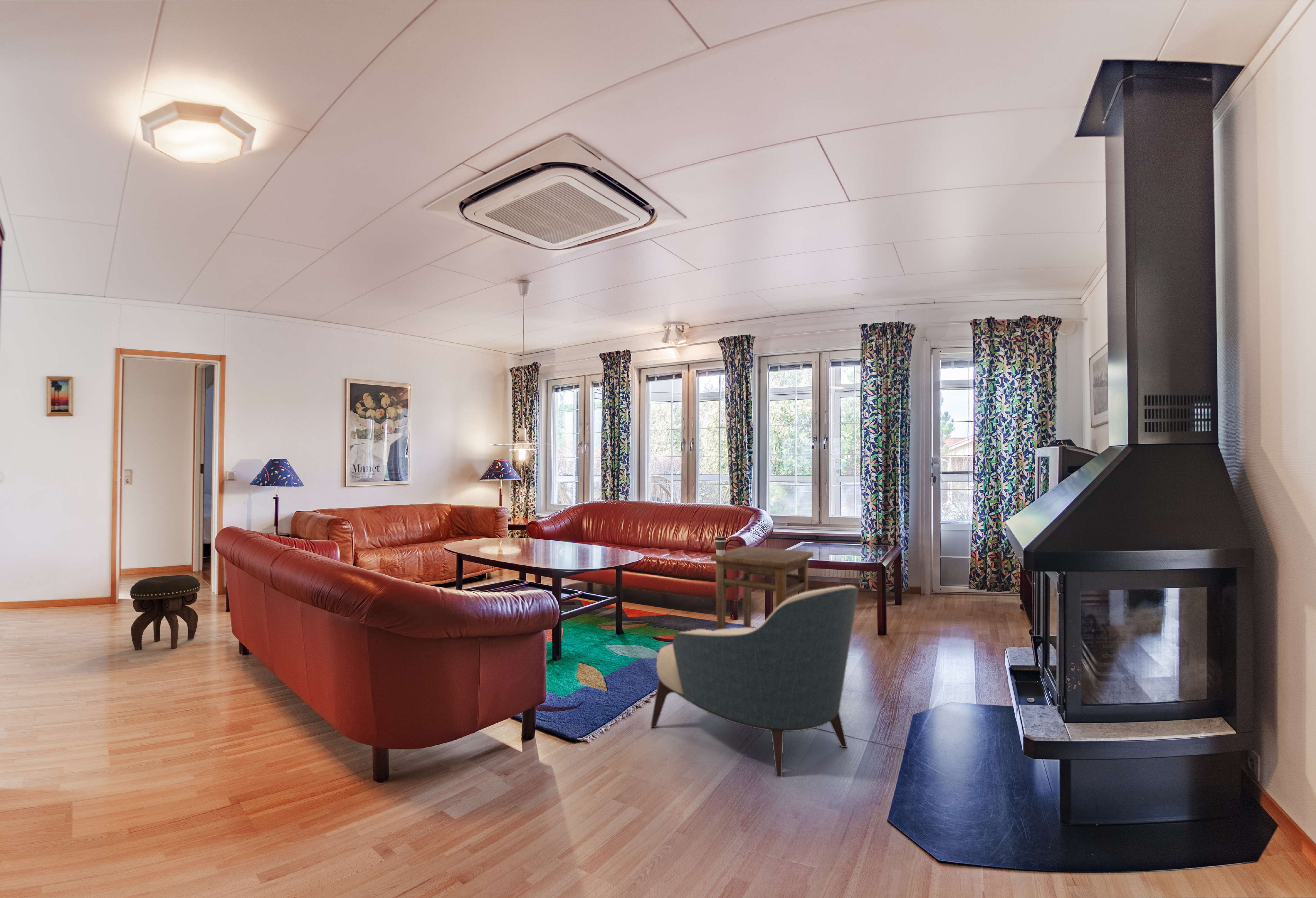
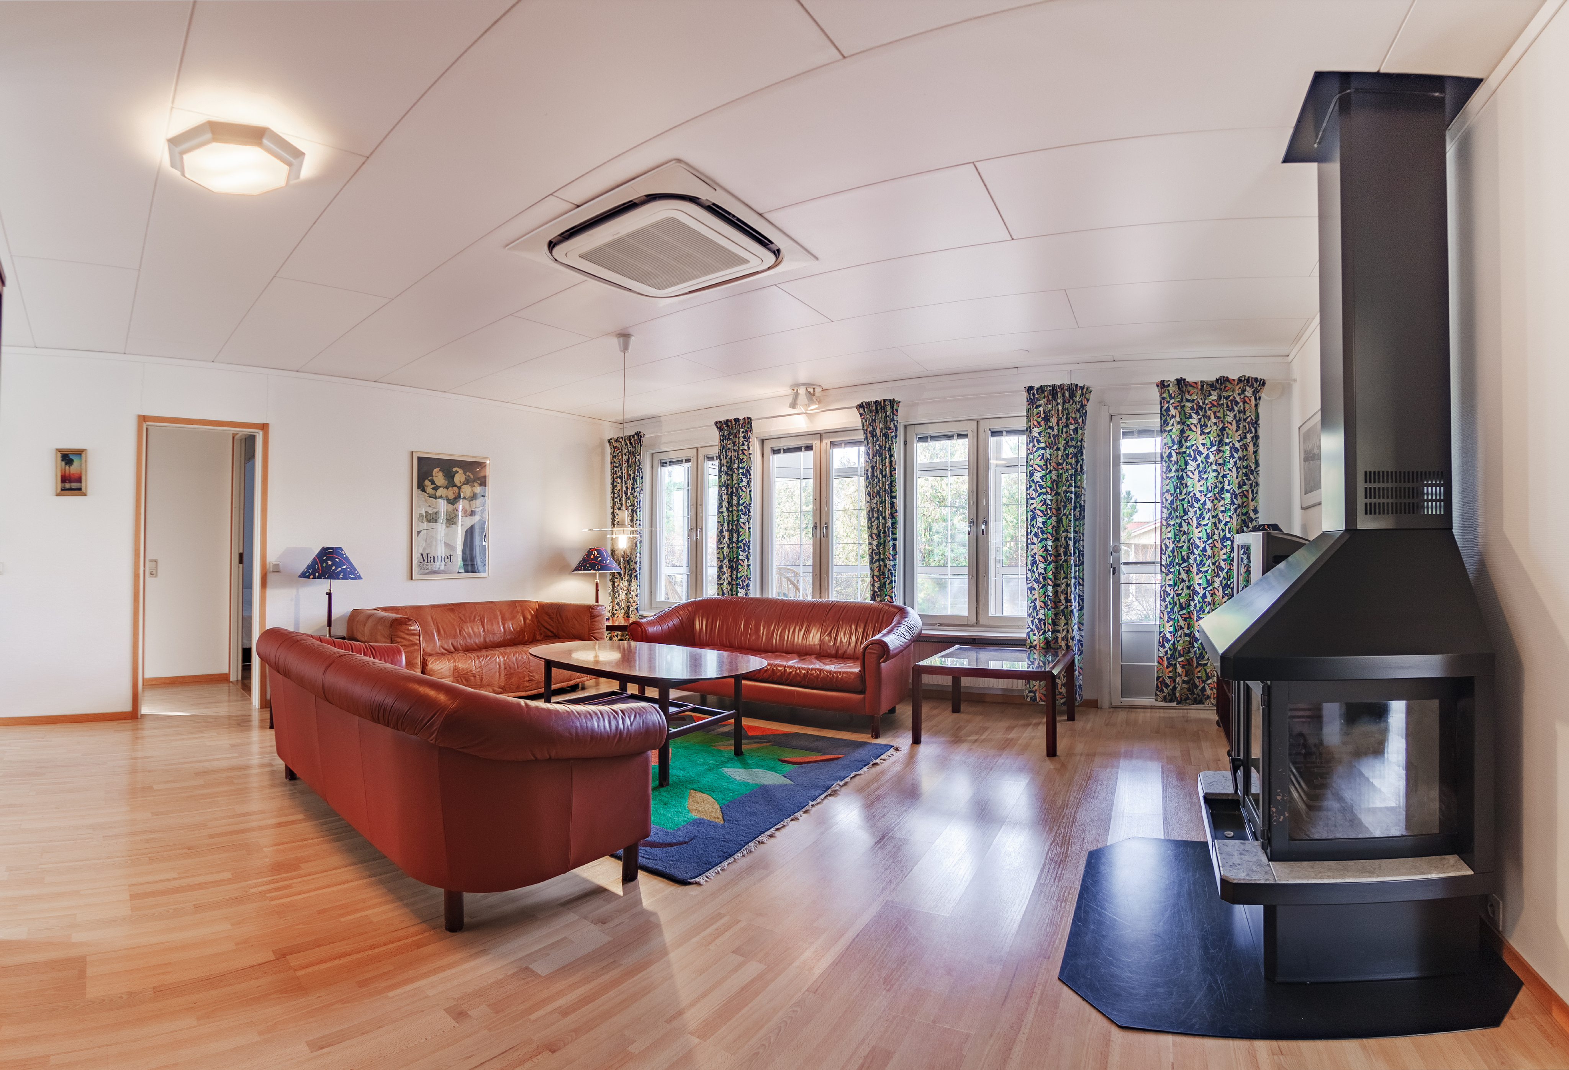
- footstool (166, 611)
- armchair (760, 653)
- coffee cup (720, 546)
- side table (763, 589)
